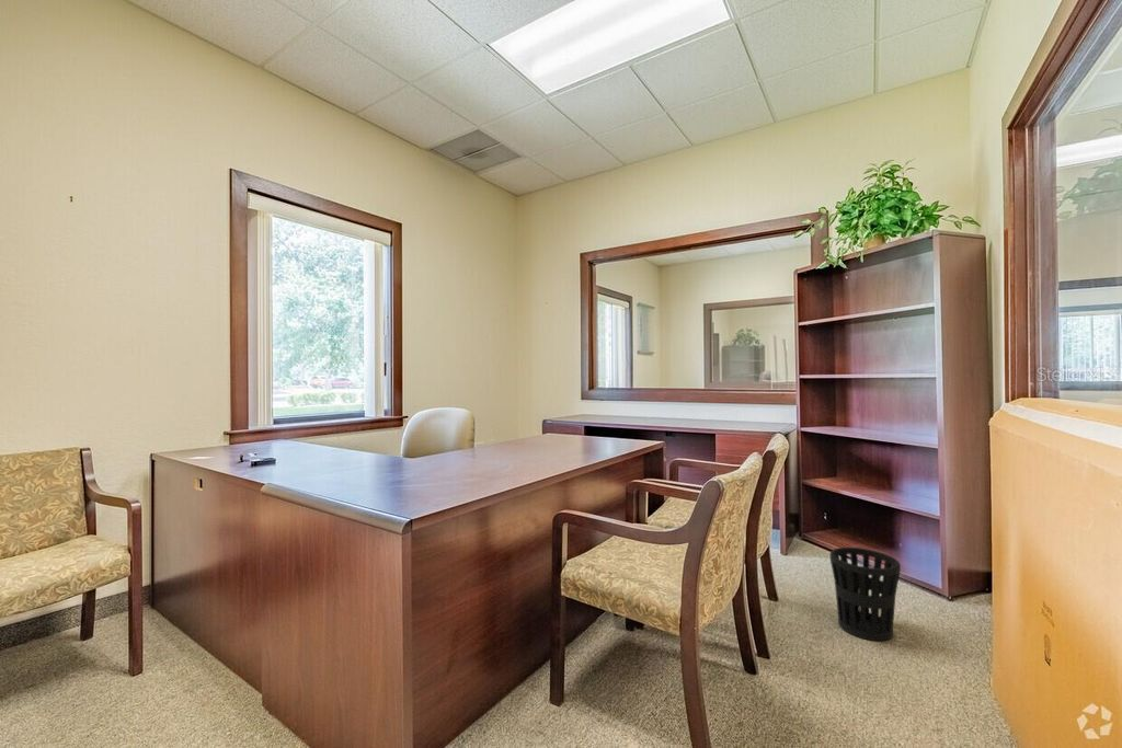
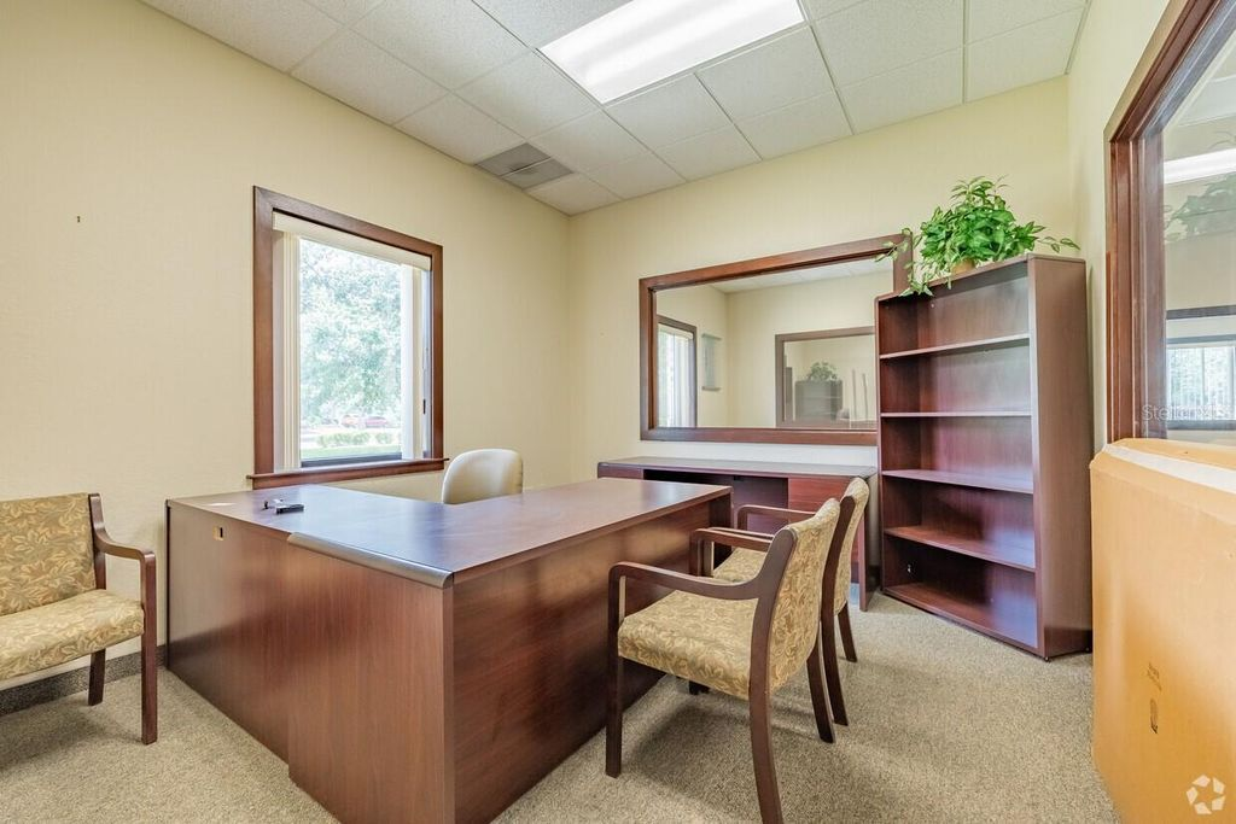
- wastebasket (863, 592)
